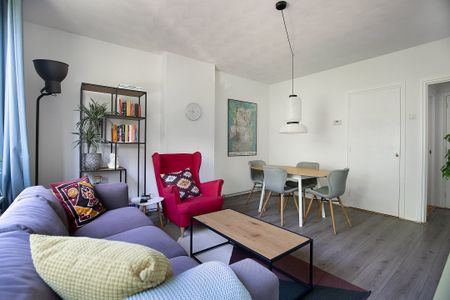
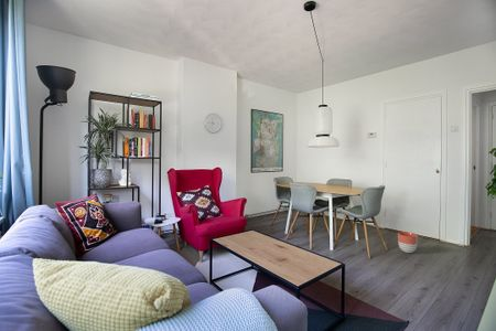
+ planter (407, 243)
